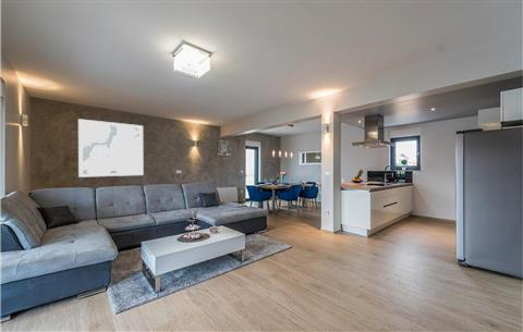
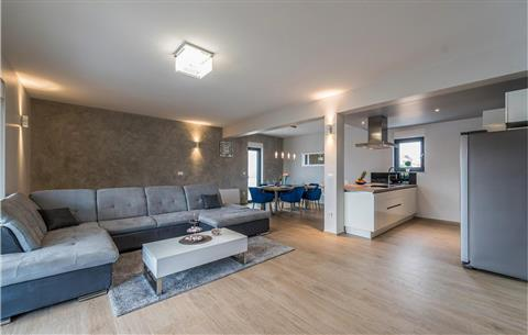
- wall art (112, 149)
